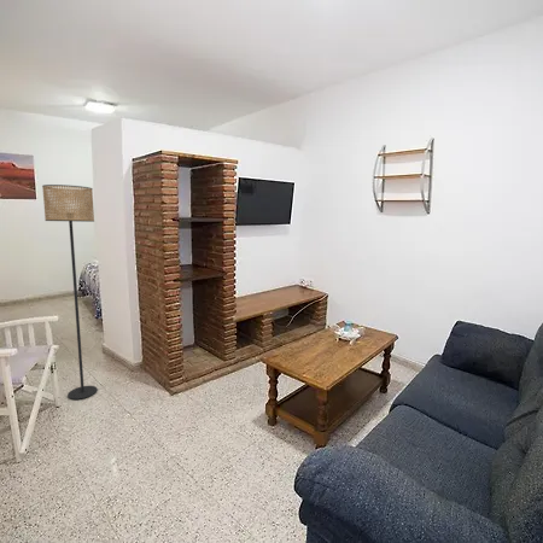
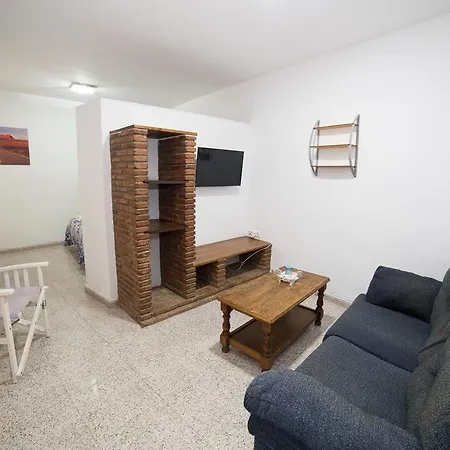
- floor lamp (75, 294)
